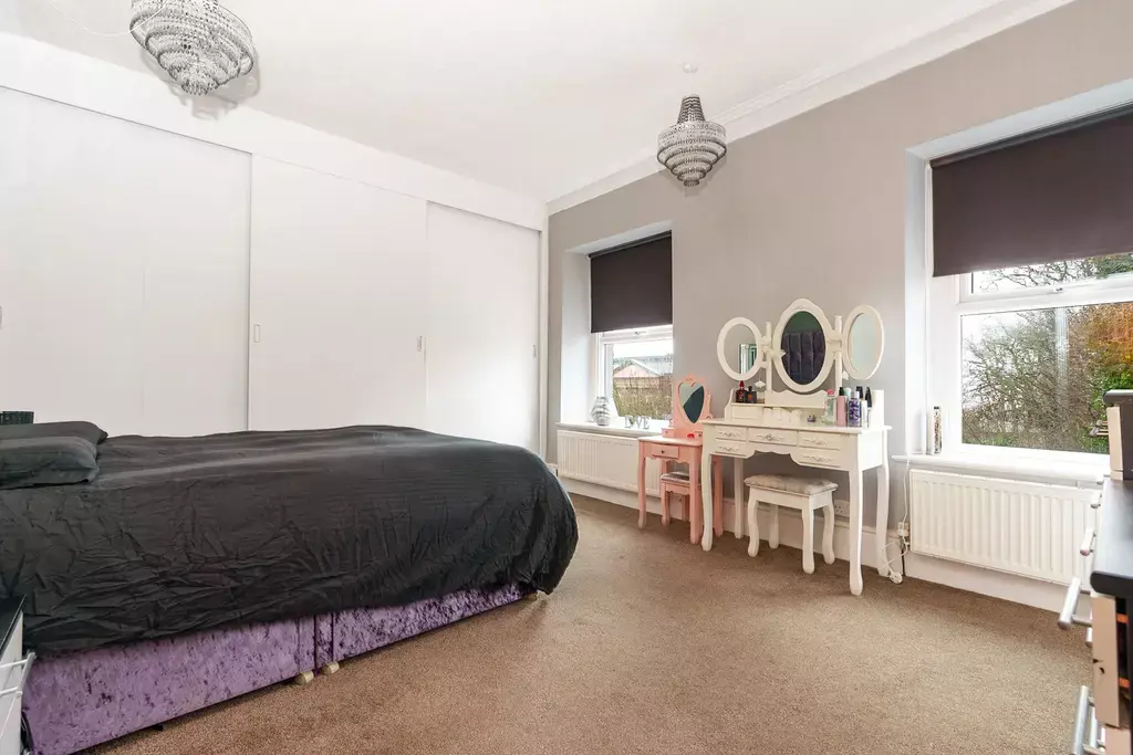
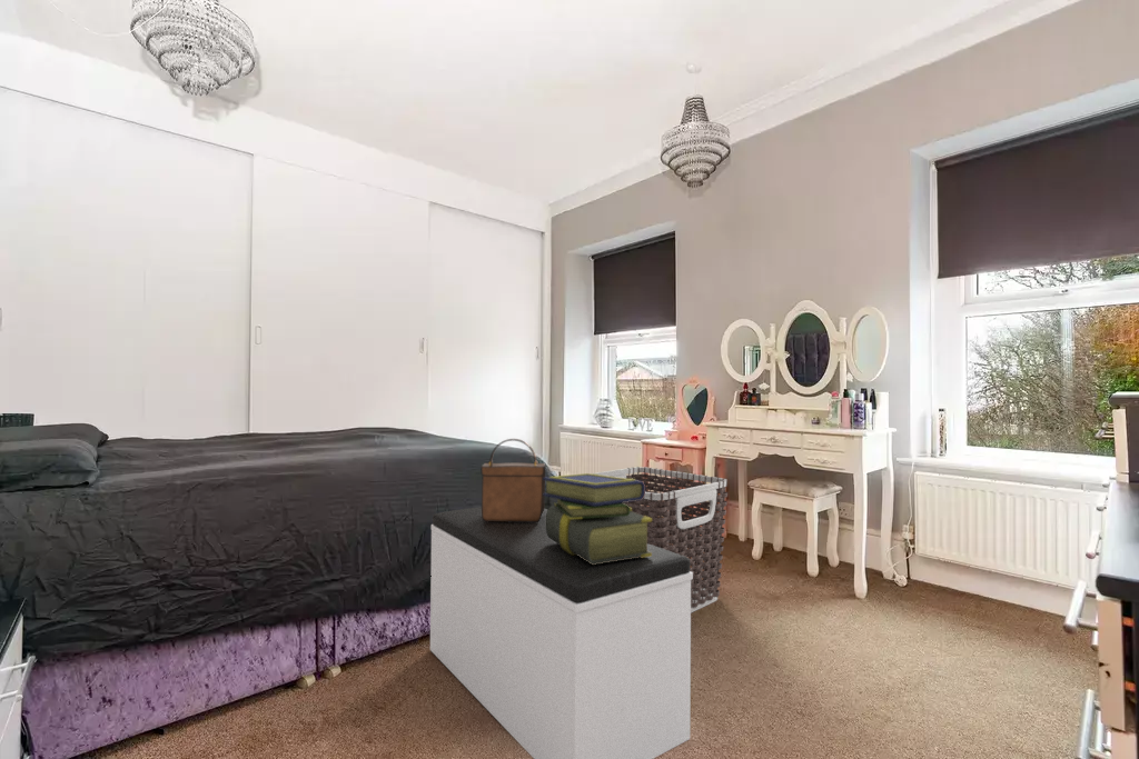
+ stack of books (592, 512)
+ clothes hamper (647, 537)
+ bench (543, 609)
+ handbag (513, 477)
